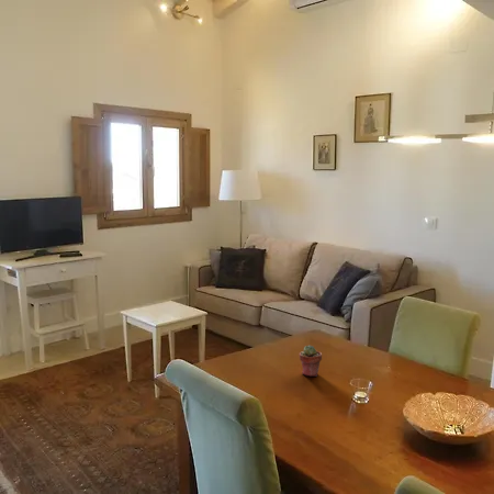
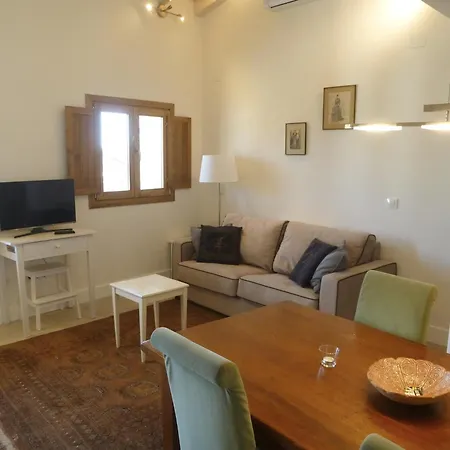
- potted succulent (310, 359)
